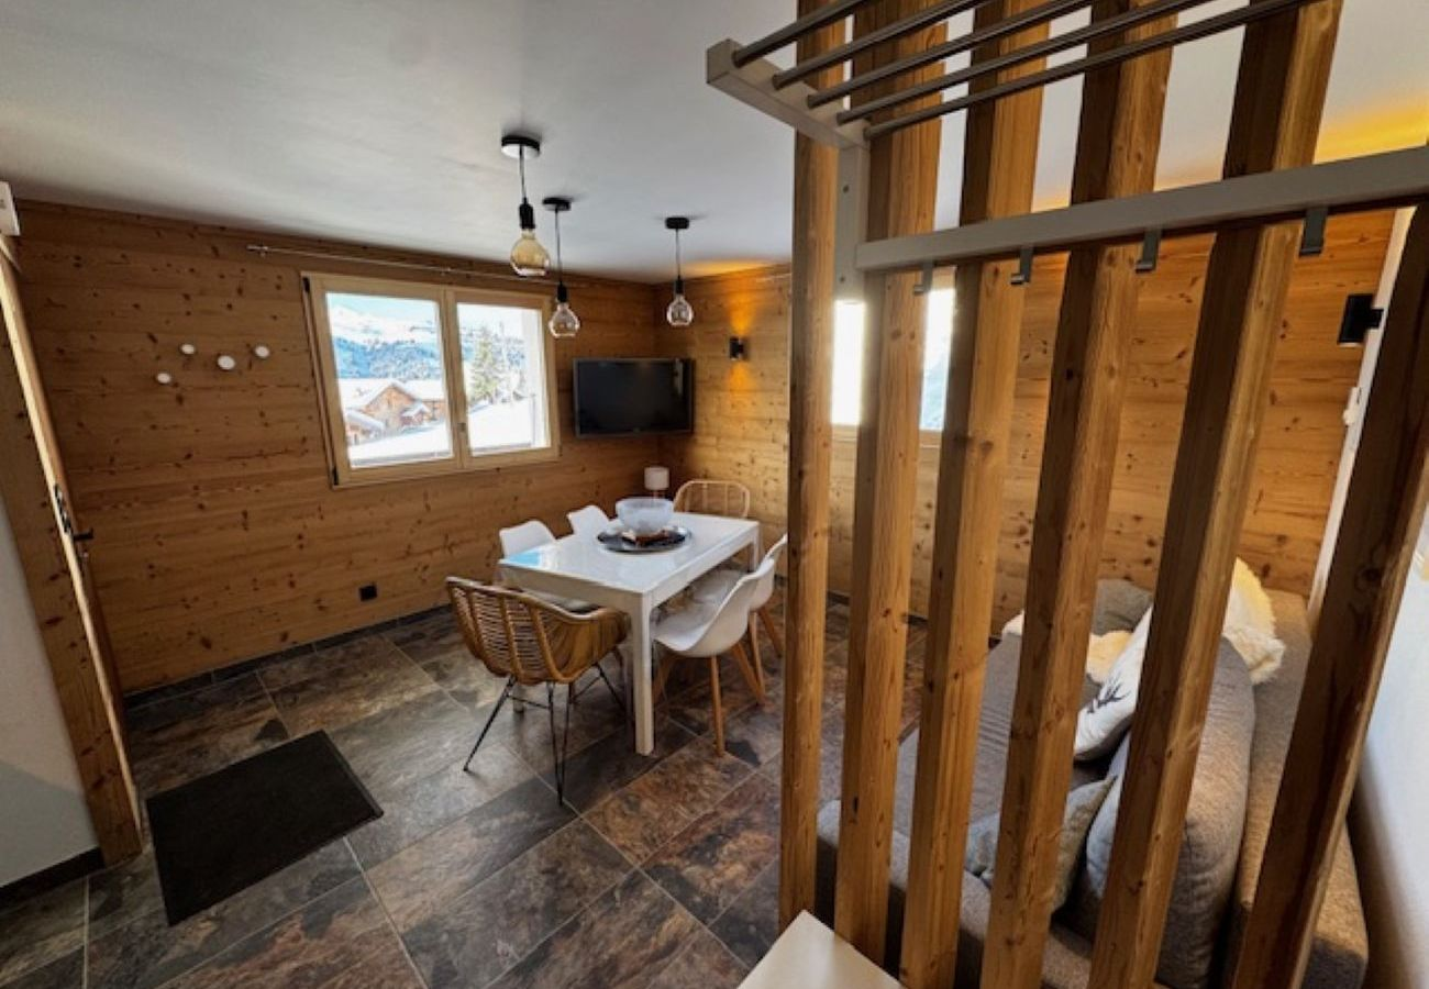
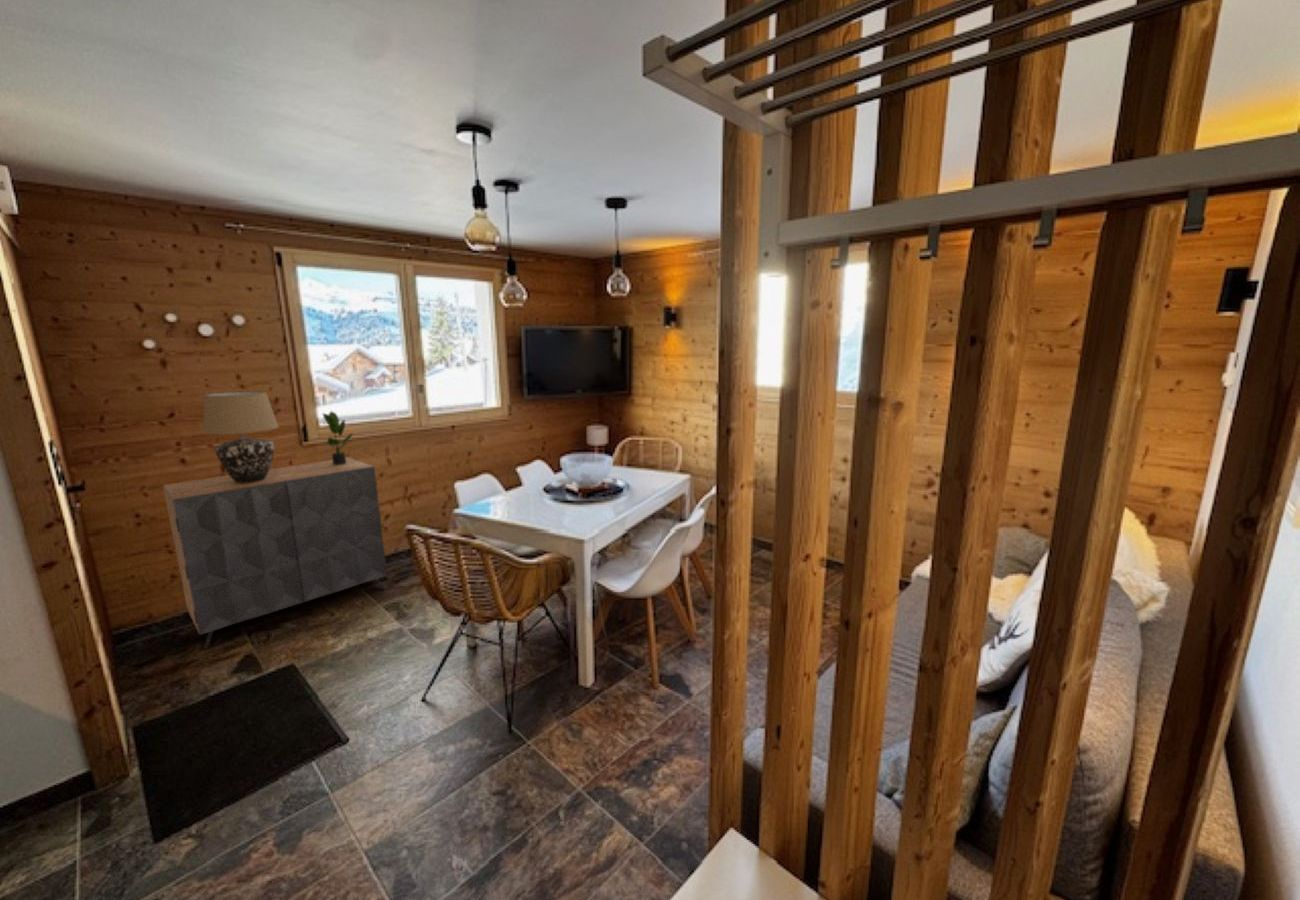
+ potted plant (335, 438)
+ table lamp (243, 437)
+ dresser (285, 542)
